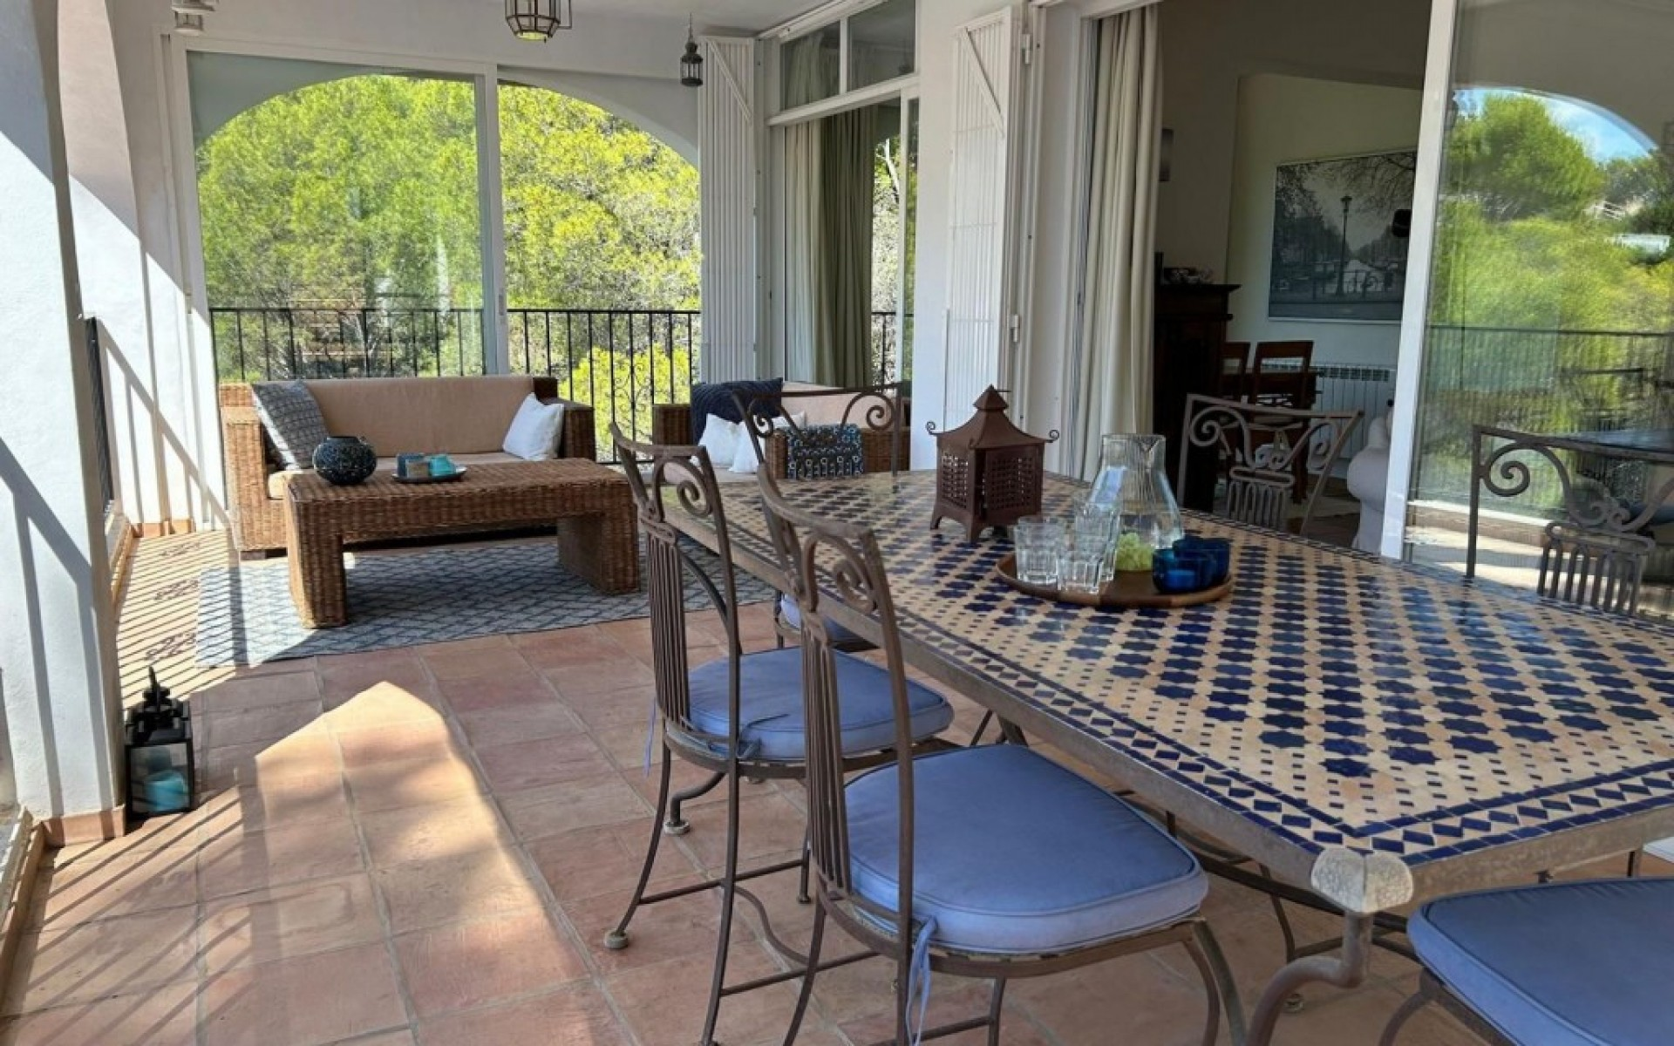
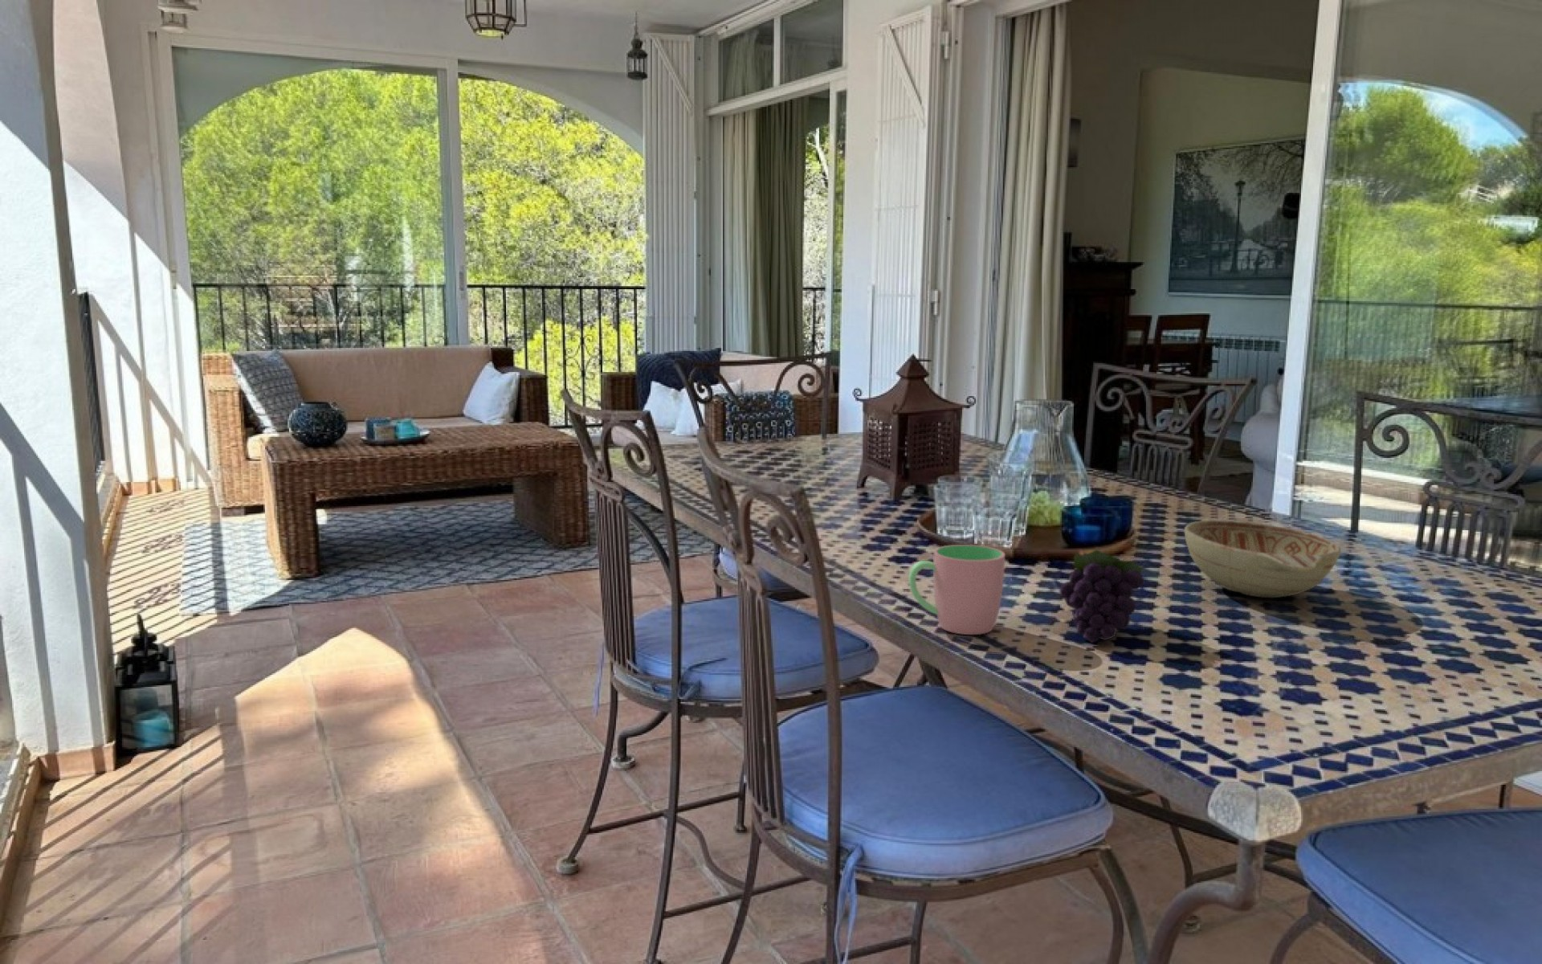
+ decorative bowl (1259, 562)
+ cup (956, 590)
+ fruit (1106, 590)
